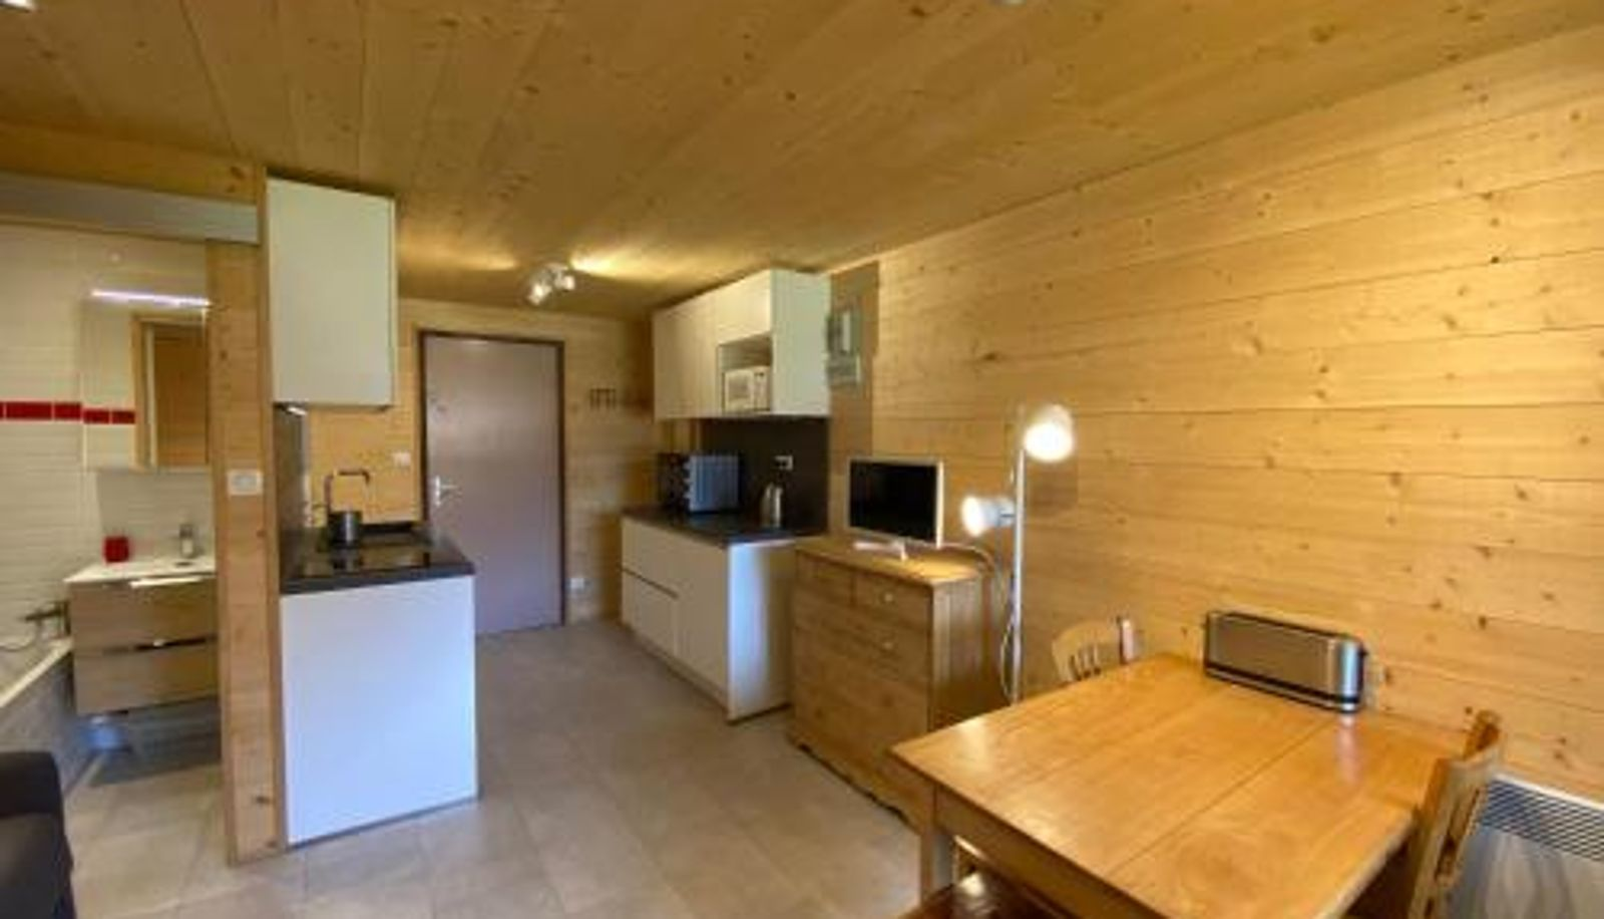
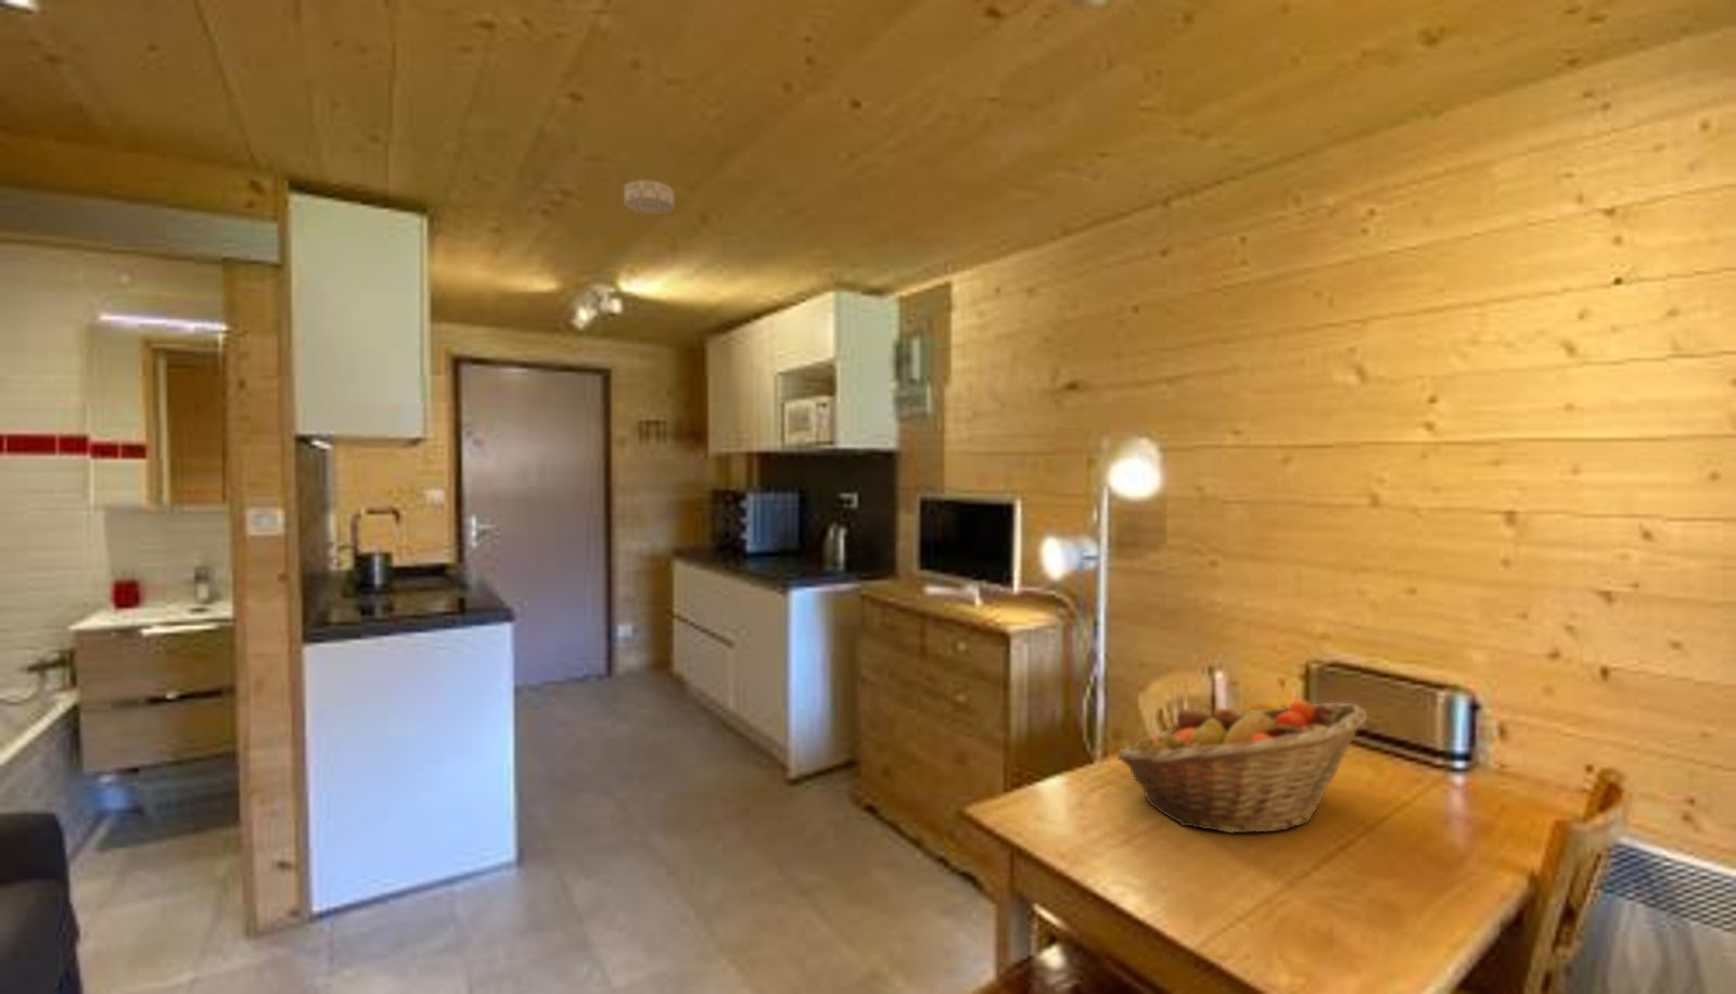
+ smoke detector (649, 195)
+ fruit basket (1239, 751)
